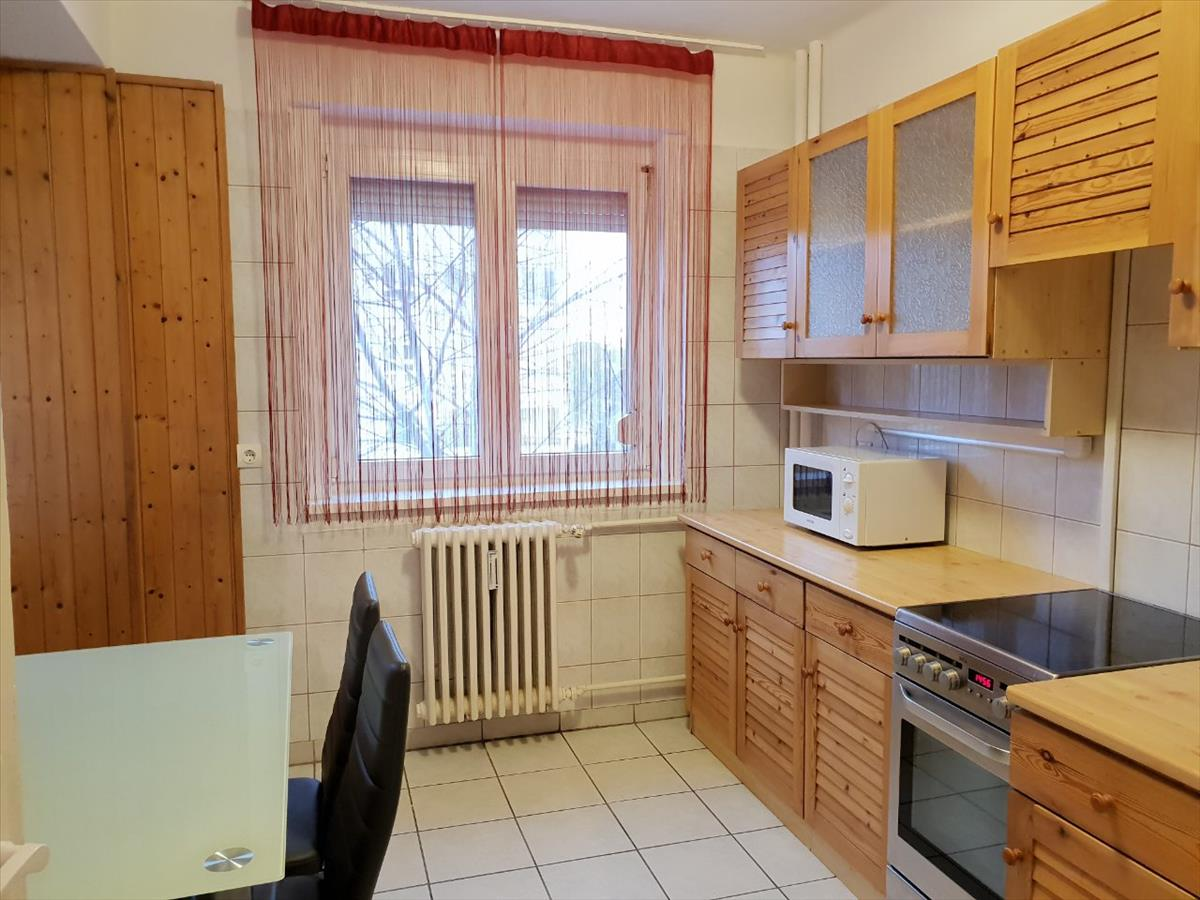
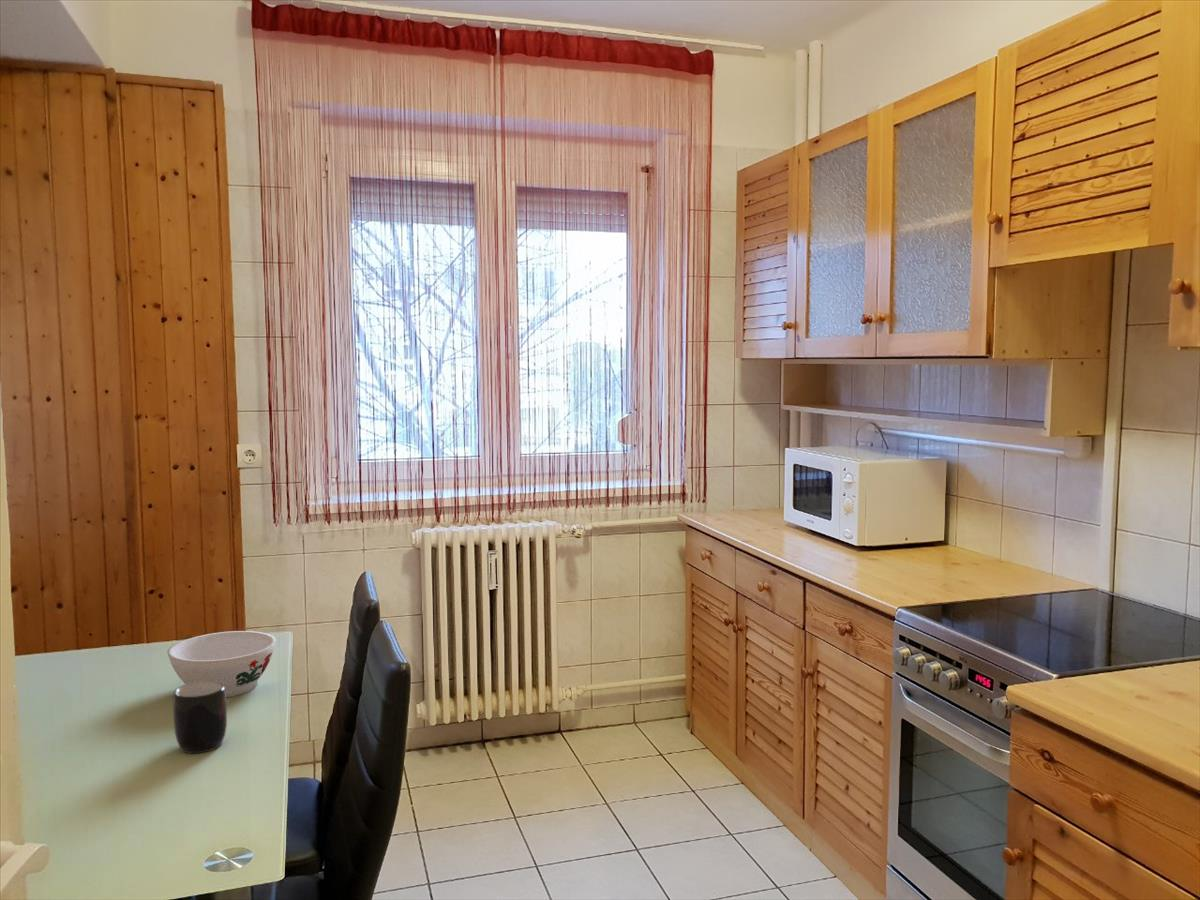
+ bowl (223, 666)
+ mug (199, 714)
